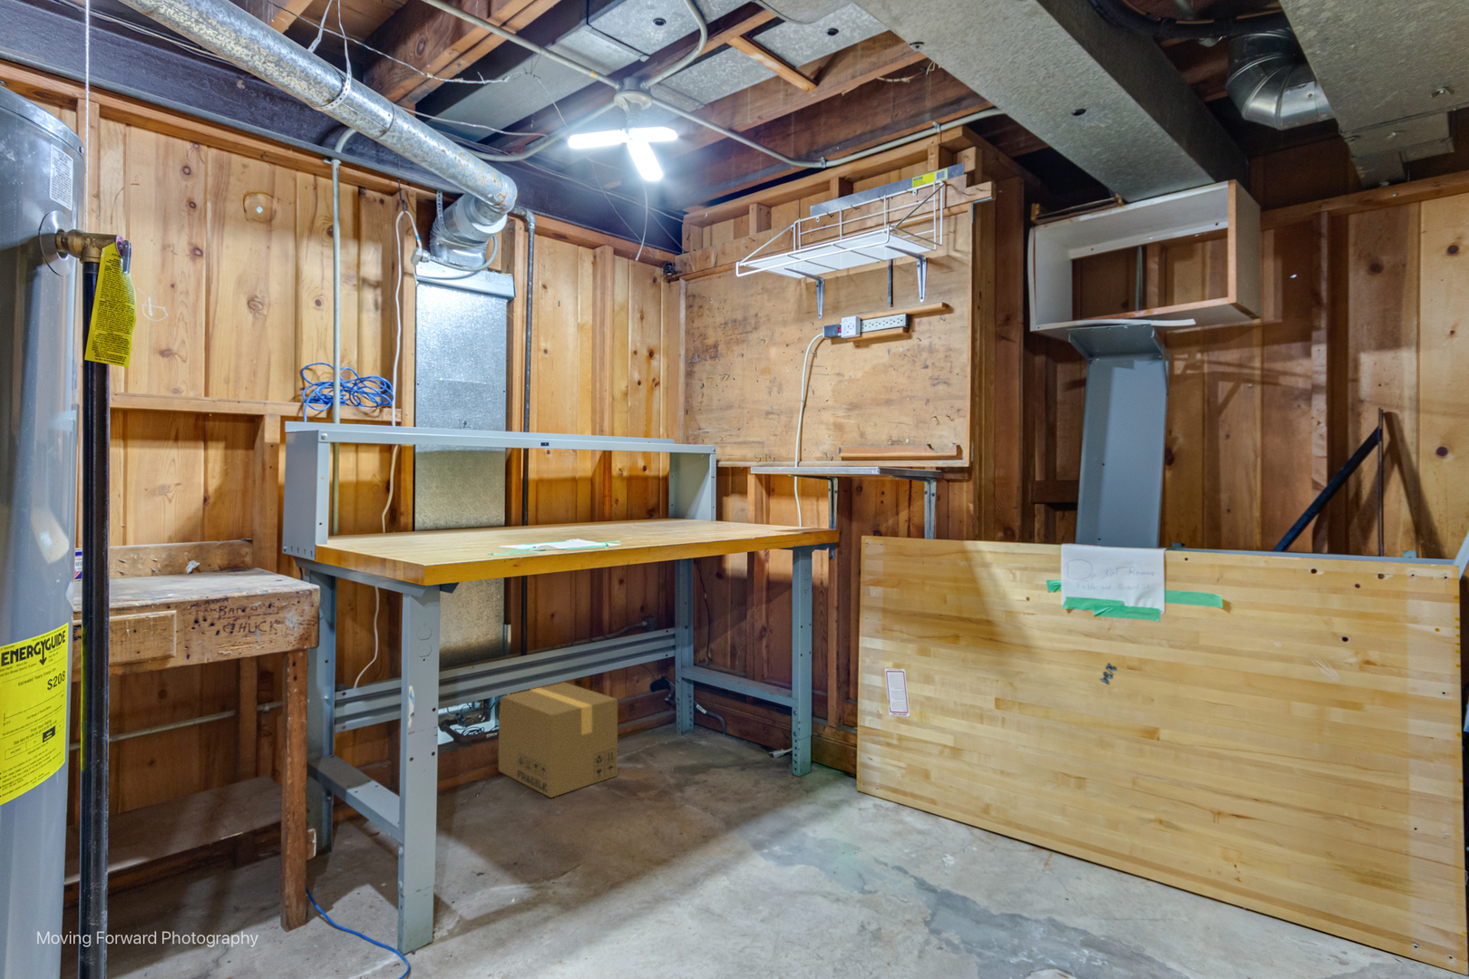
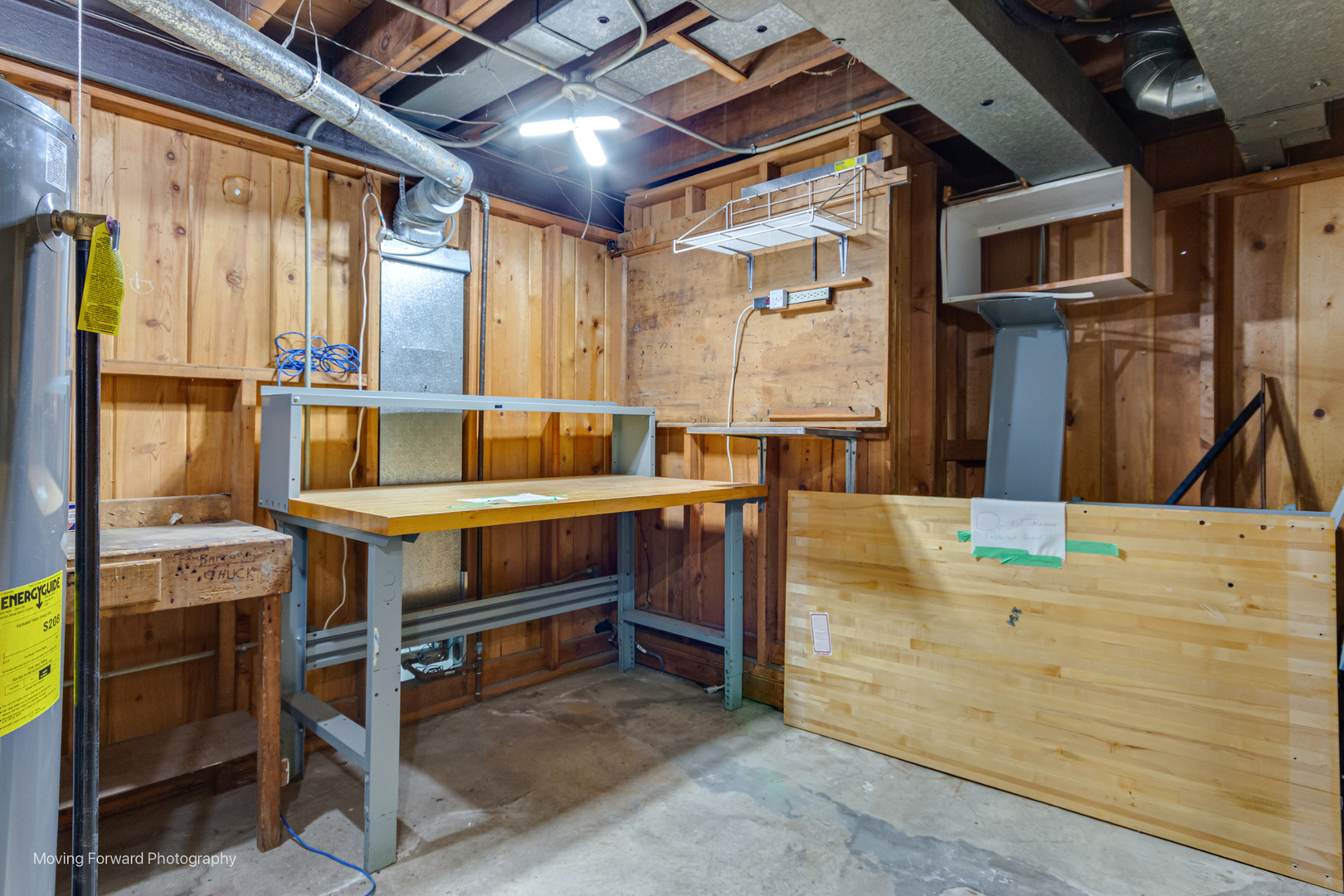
- cardboard box (556, 735)
